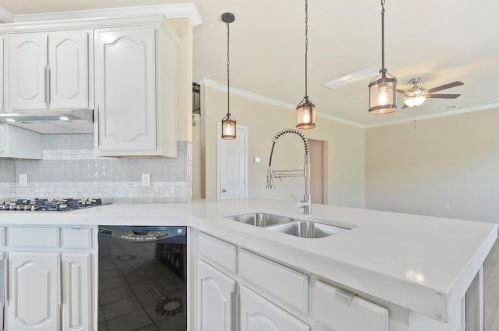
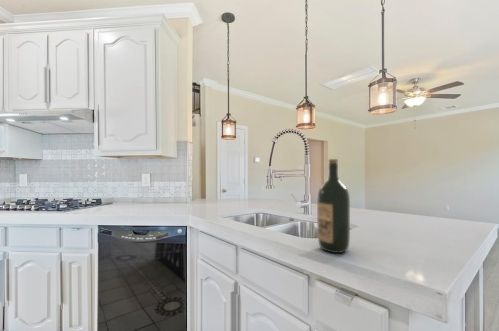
+ wine bottle (333, 204)
